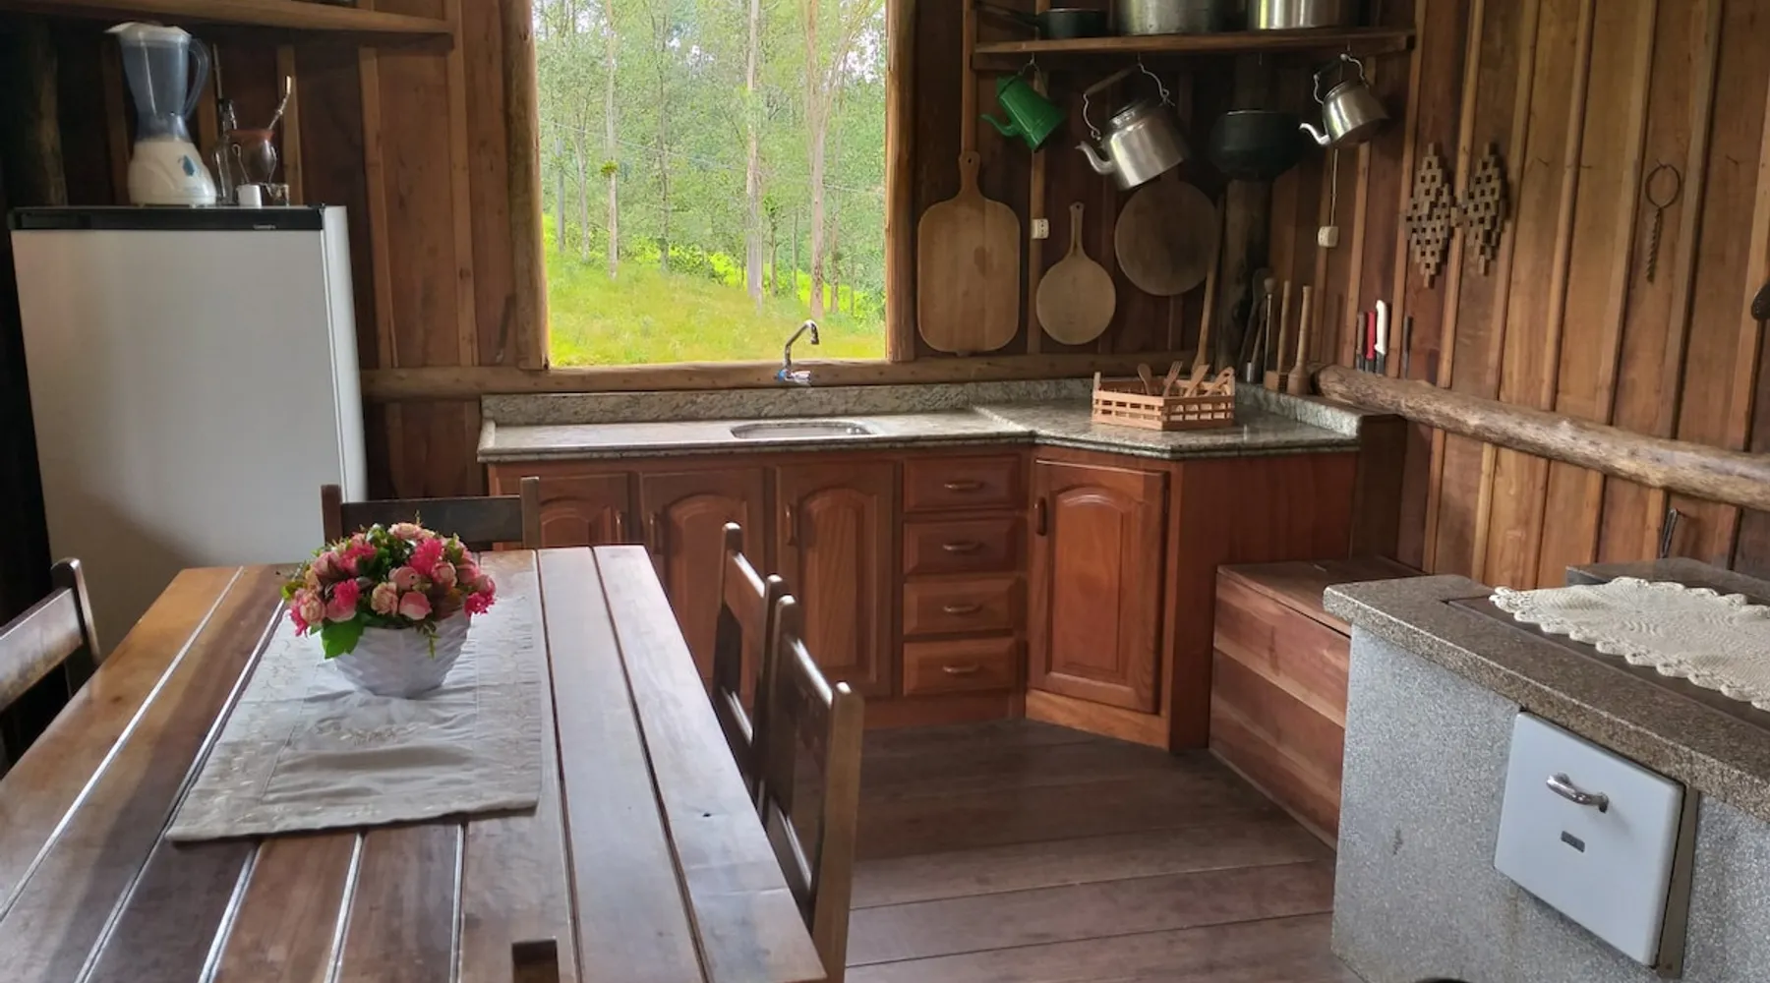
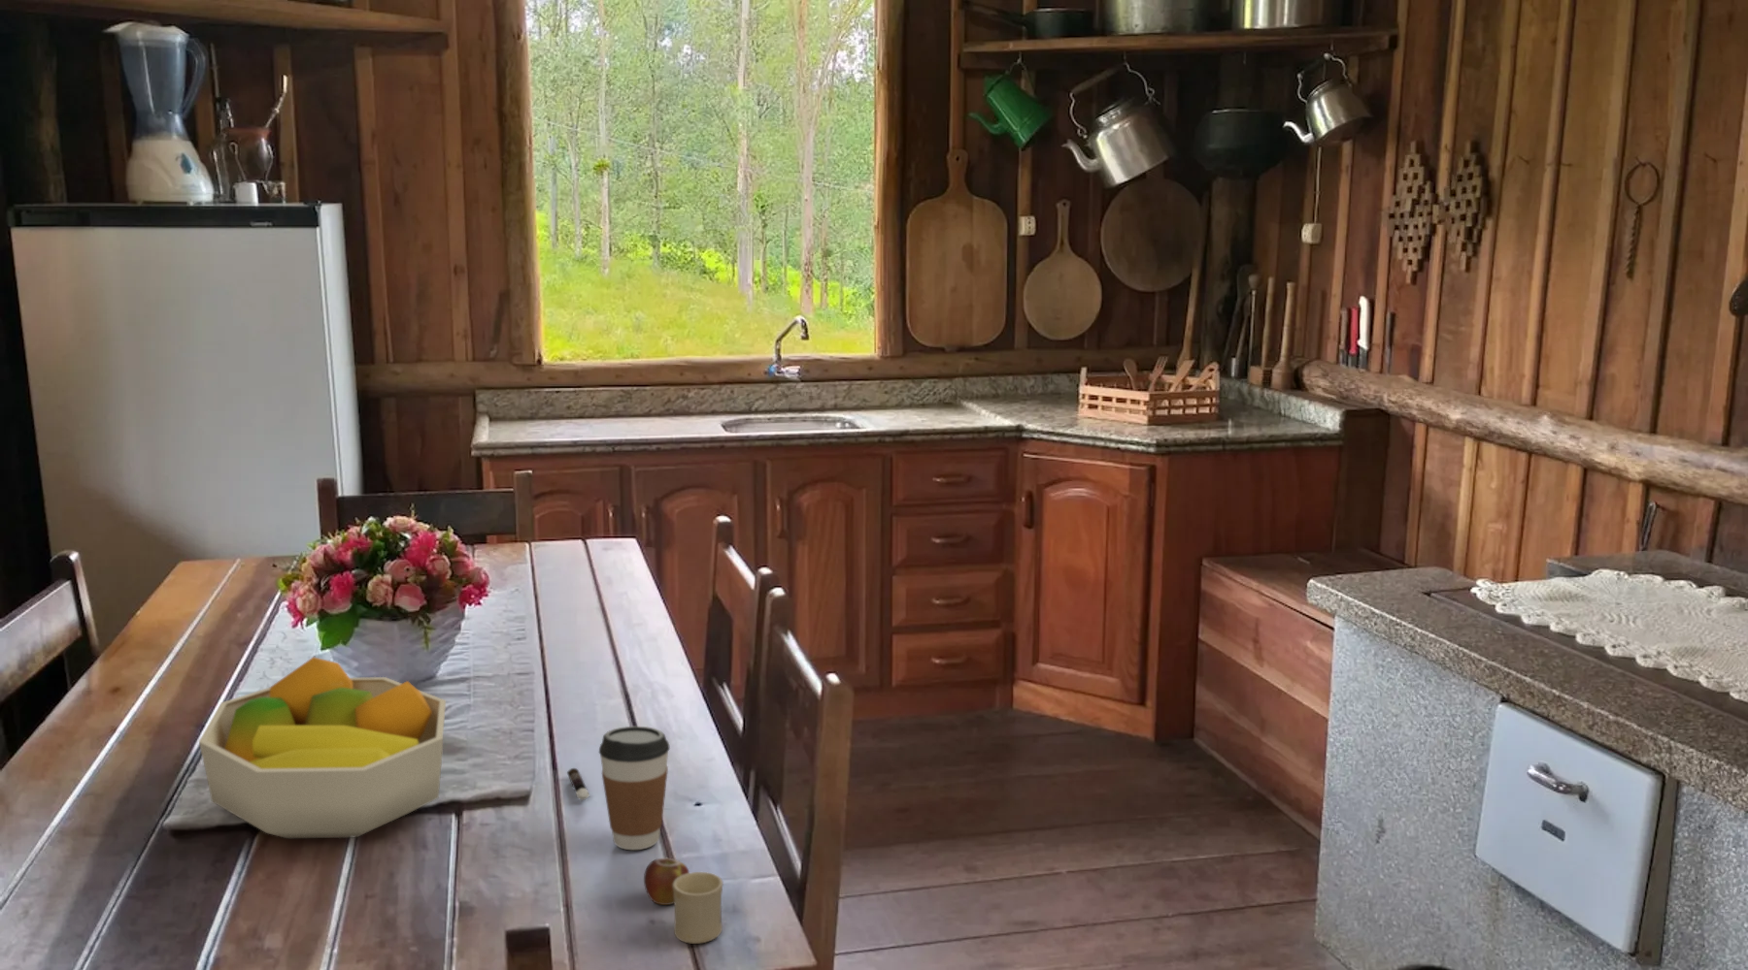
+ fruit bowl (329, 741)
+ pepper shaker (577, 784)
+ mug (683, 891)
+ coffee cup (635, 787)
